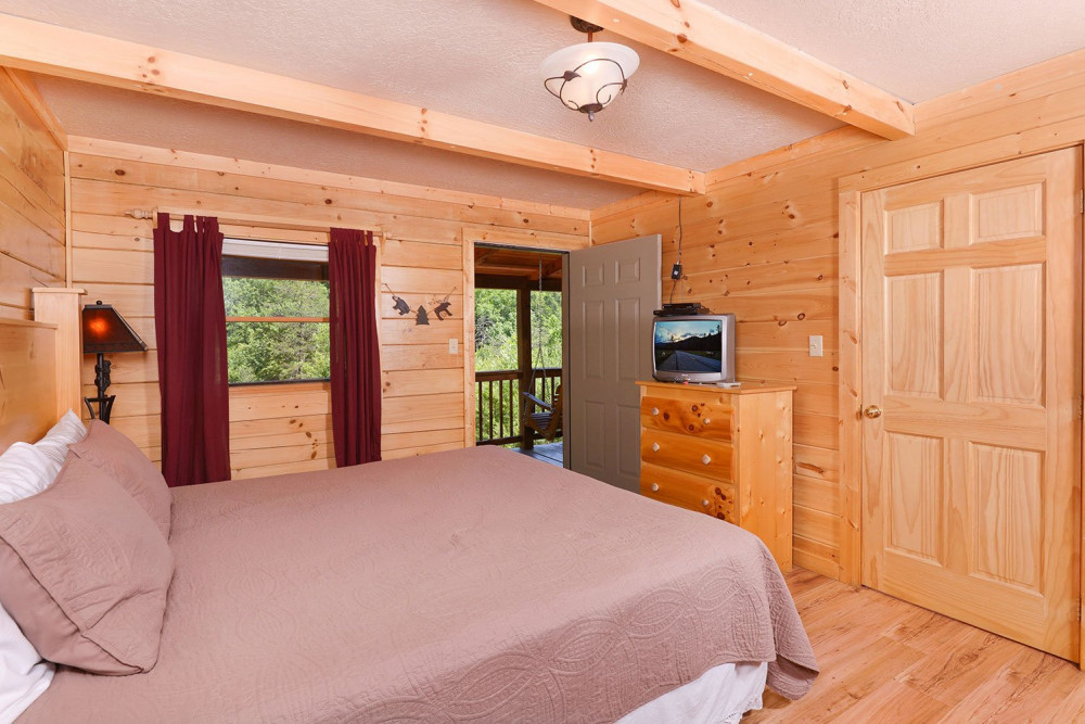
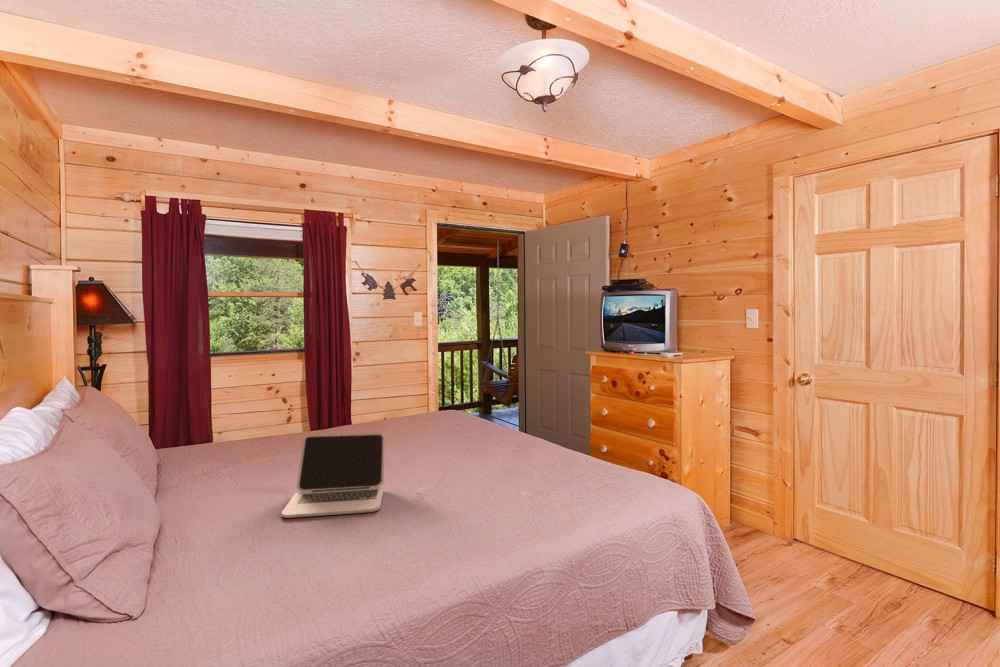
+ laptop (338, 470)
